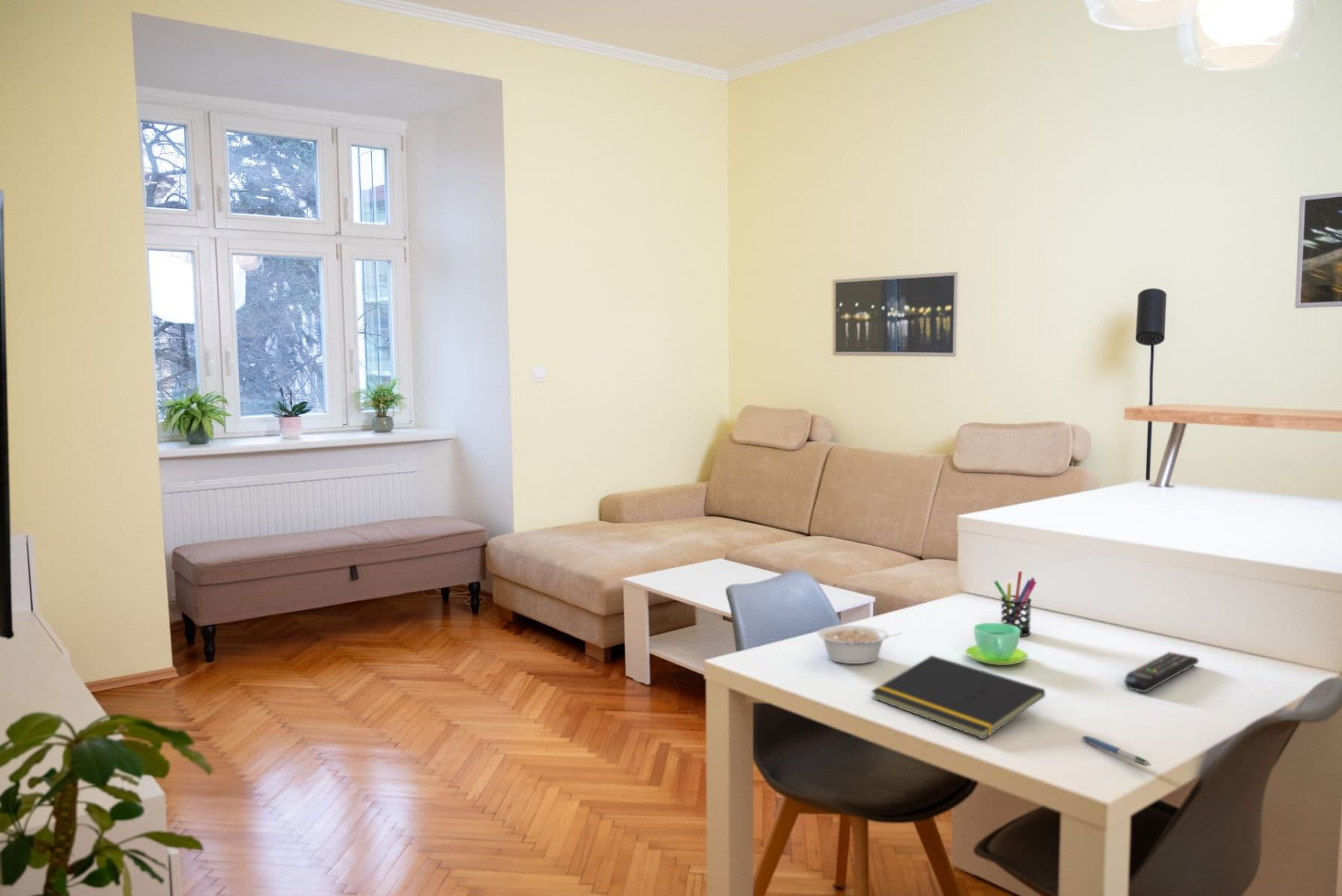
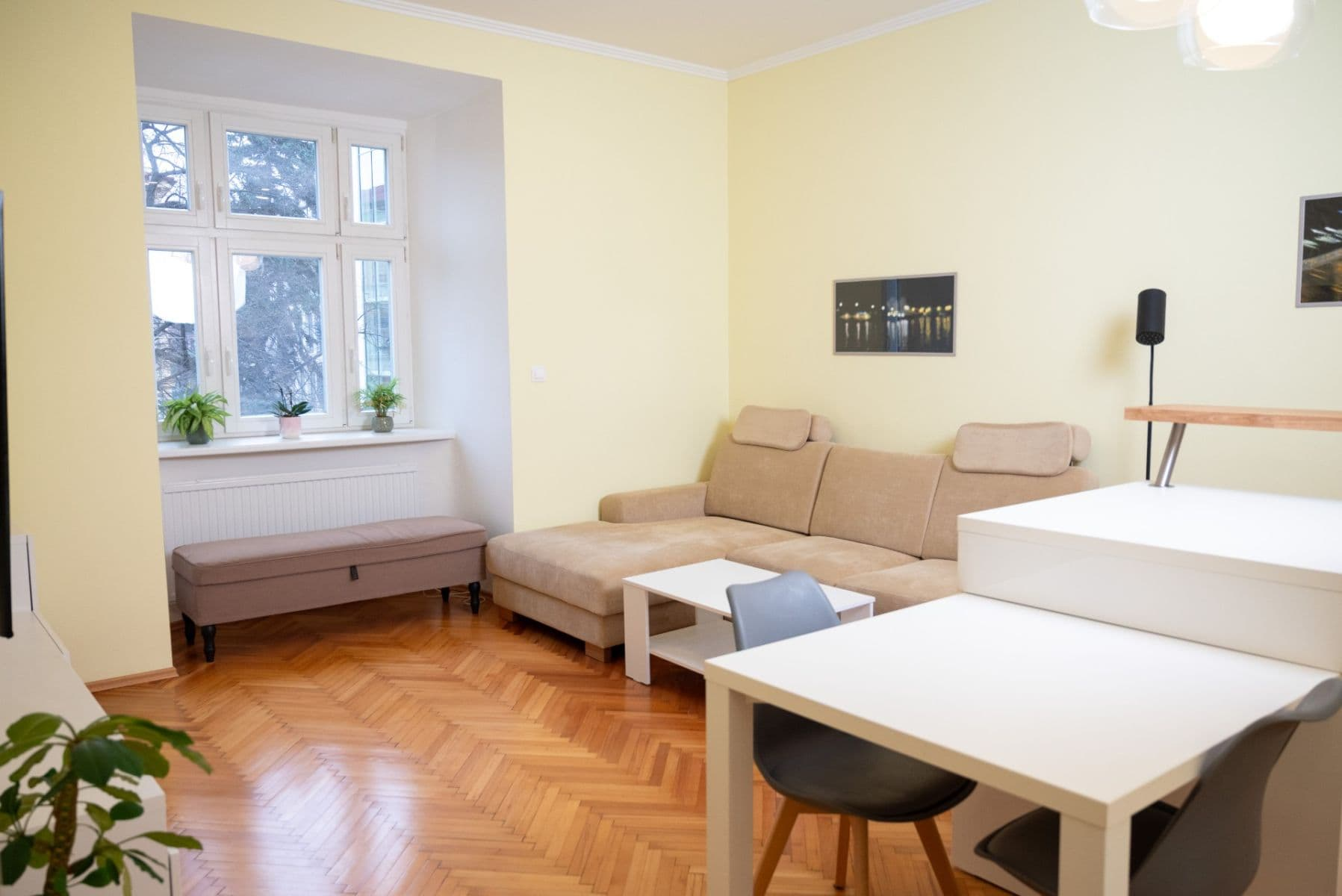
- cup (995, 644)
- notepad (955, 693)
- pen (1115, 750)
- remote control (1162, 671)
- pen holder (1013, 602)
- legume (855, 643)
